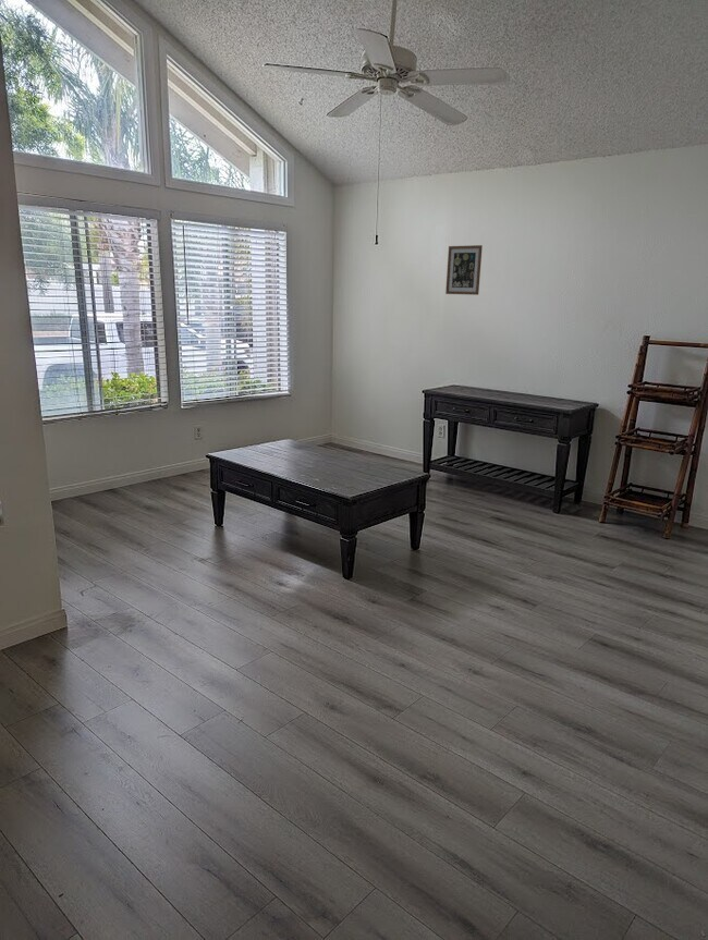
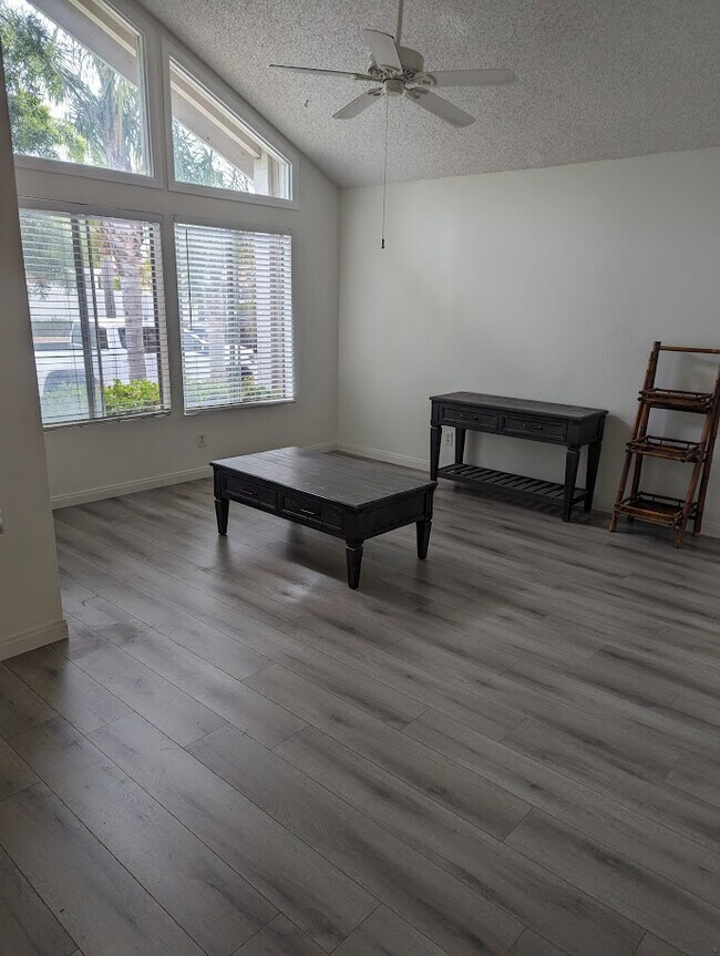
- wall art (463, 270)
